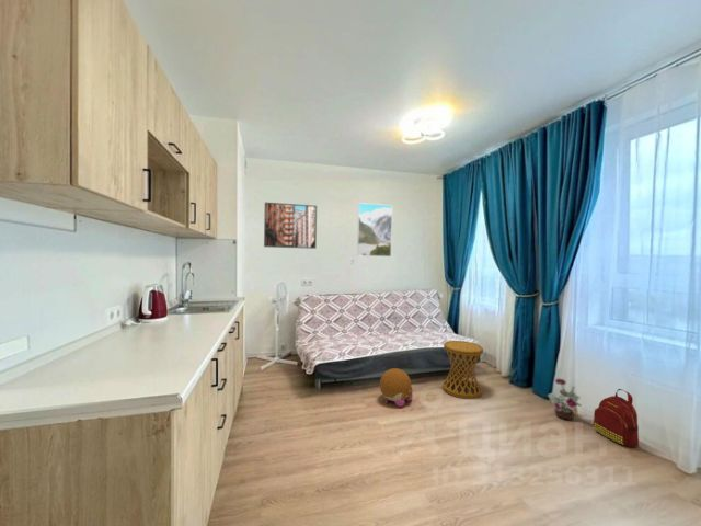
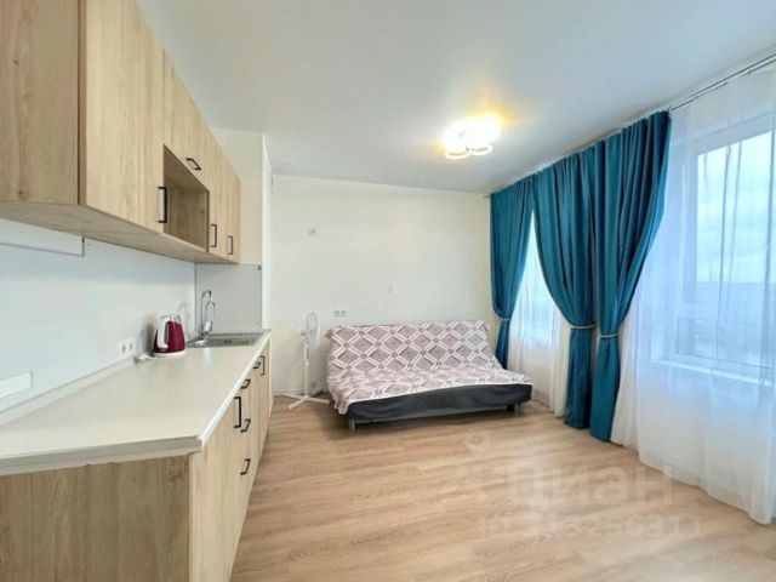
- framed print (290, 226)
- decorative plant (564, 398)
- backpack (614, 413)
- side table (462, 368)
- plush toy (395, 385)
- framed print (375, 230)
